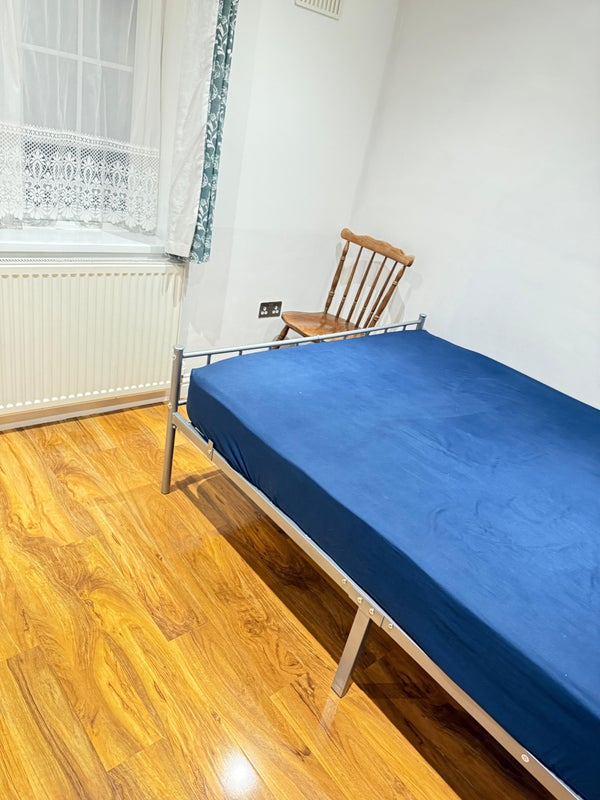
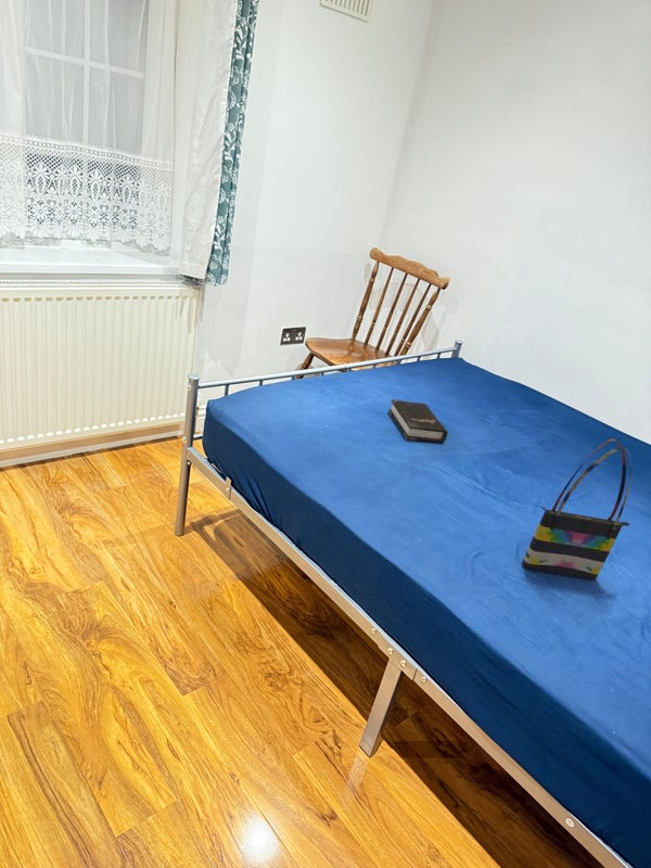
+ tote bag (585, 515)
+ hardback book (417, 420)
